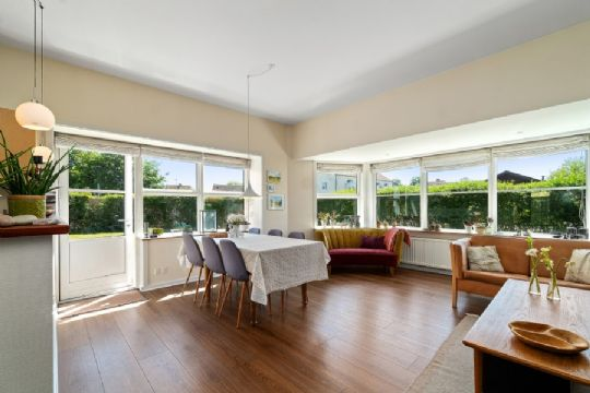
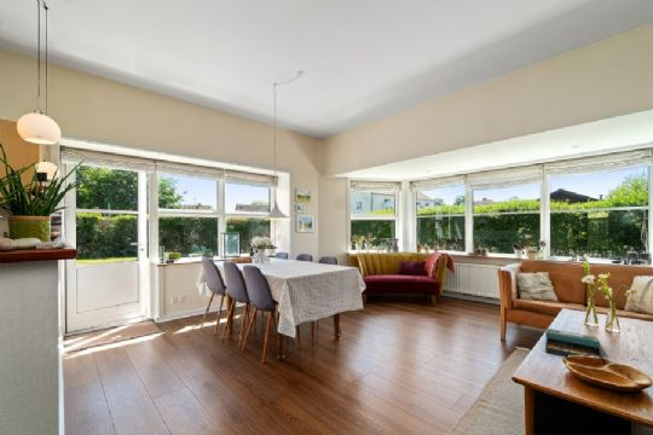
+ board game (571, 340)
